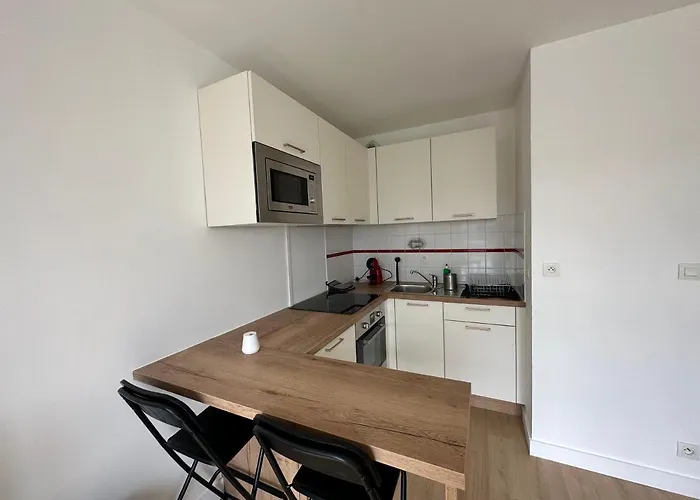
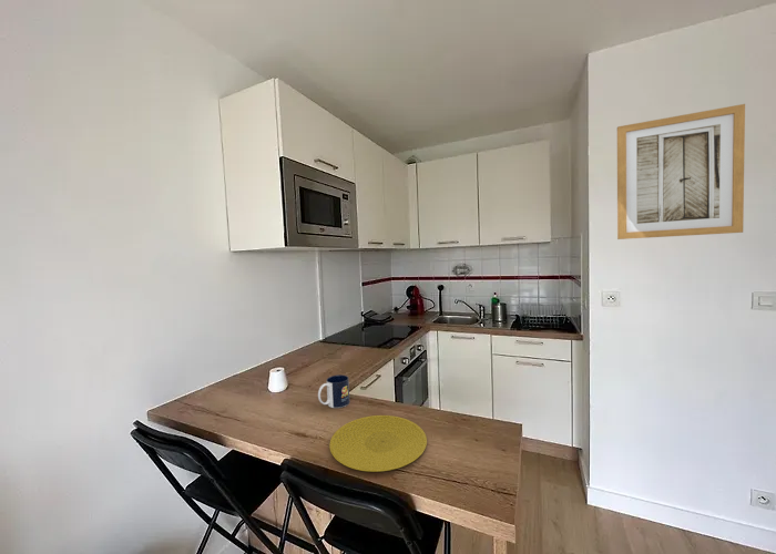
+ mug (333, 392)
+ plate (378, 440)
+ wall art (676, 176)
